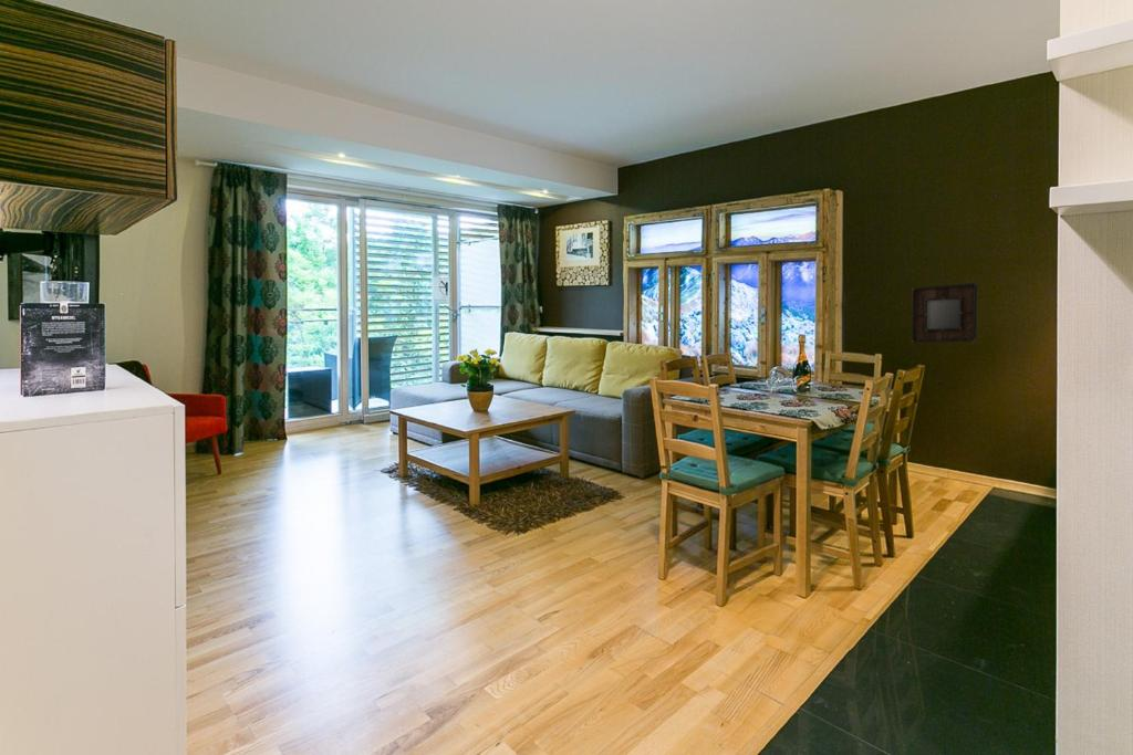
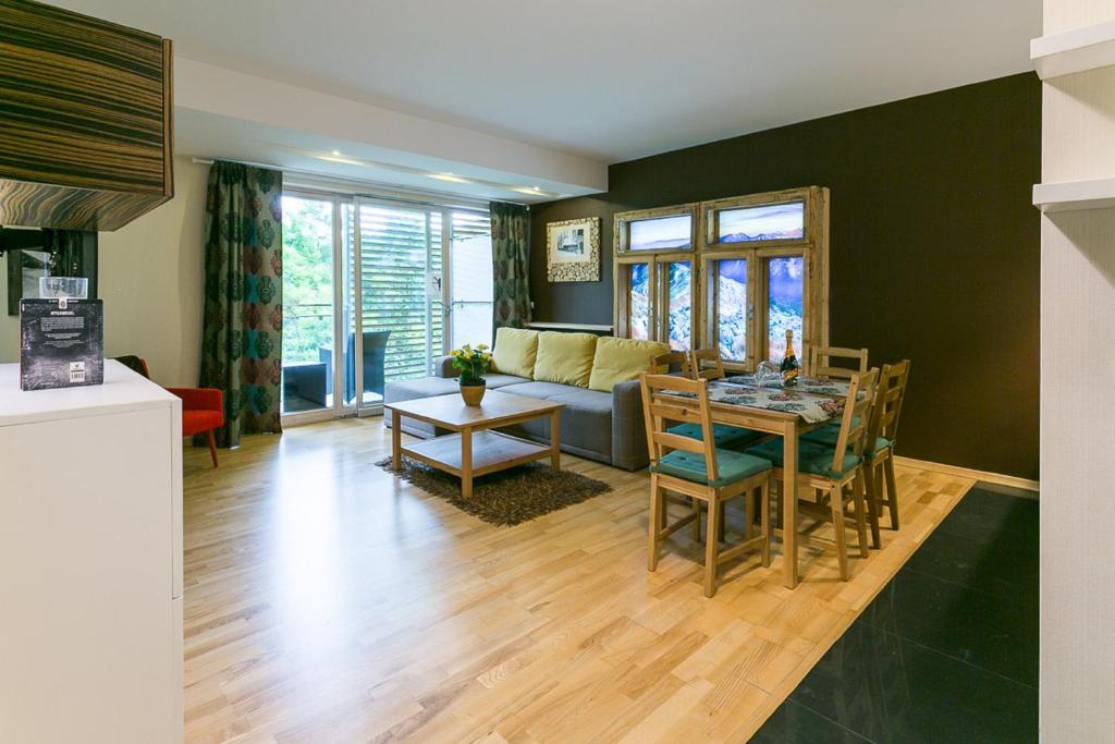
- home mirror (943, 314)
